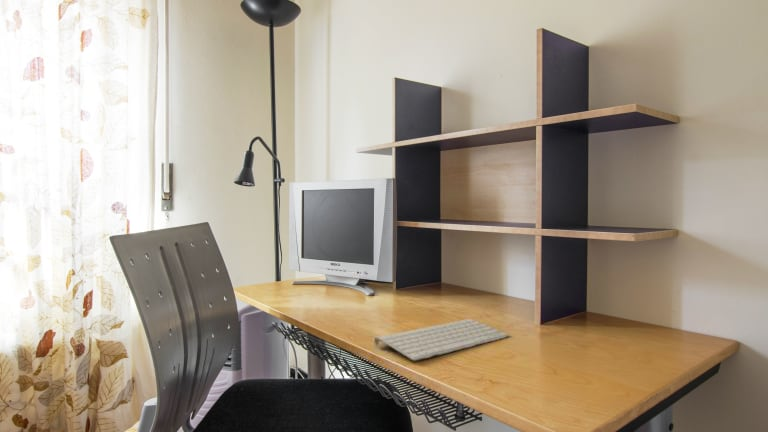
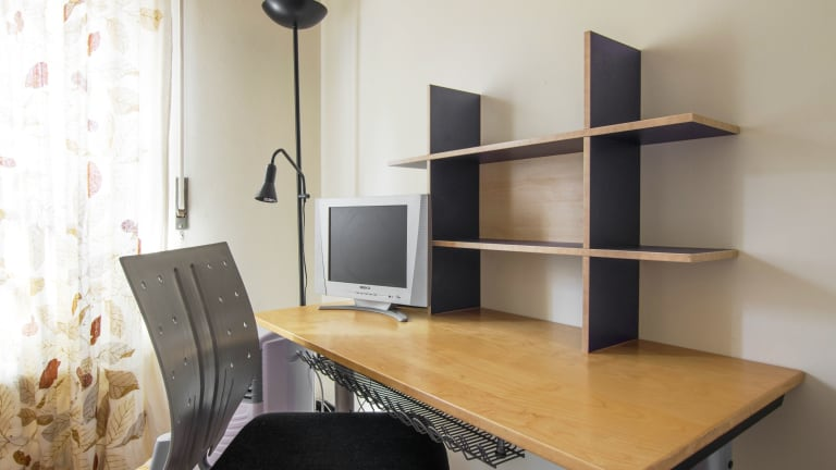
- keyboard (444, 336)
